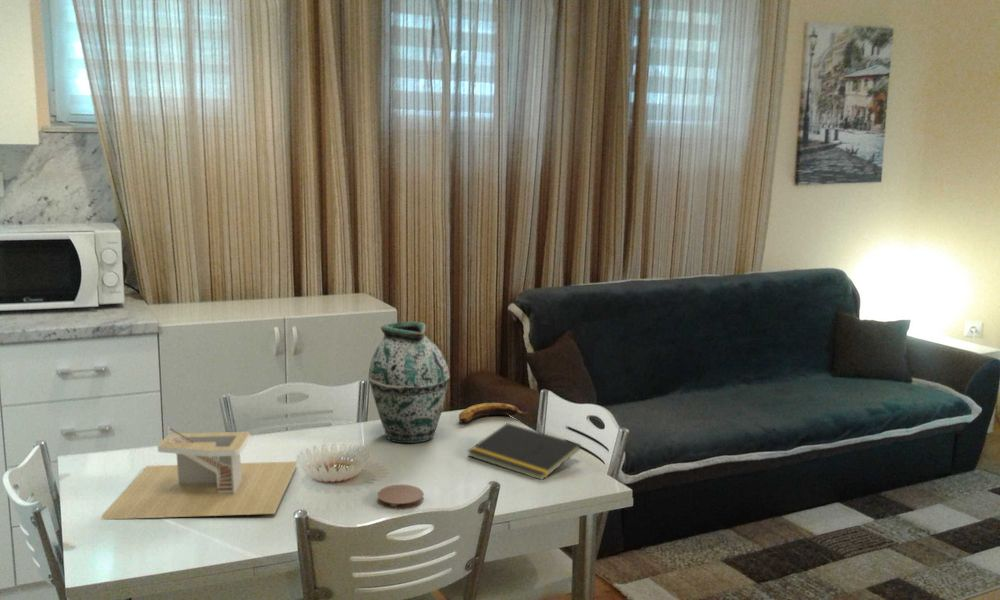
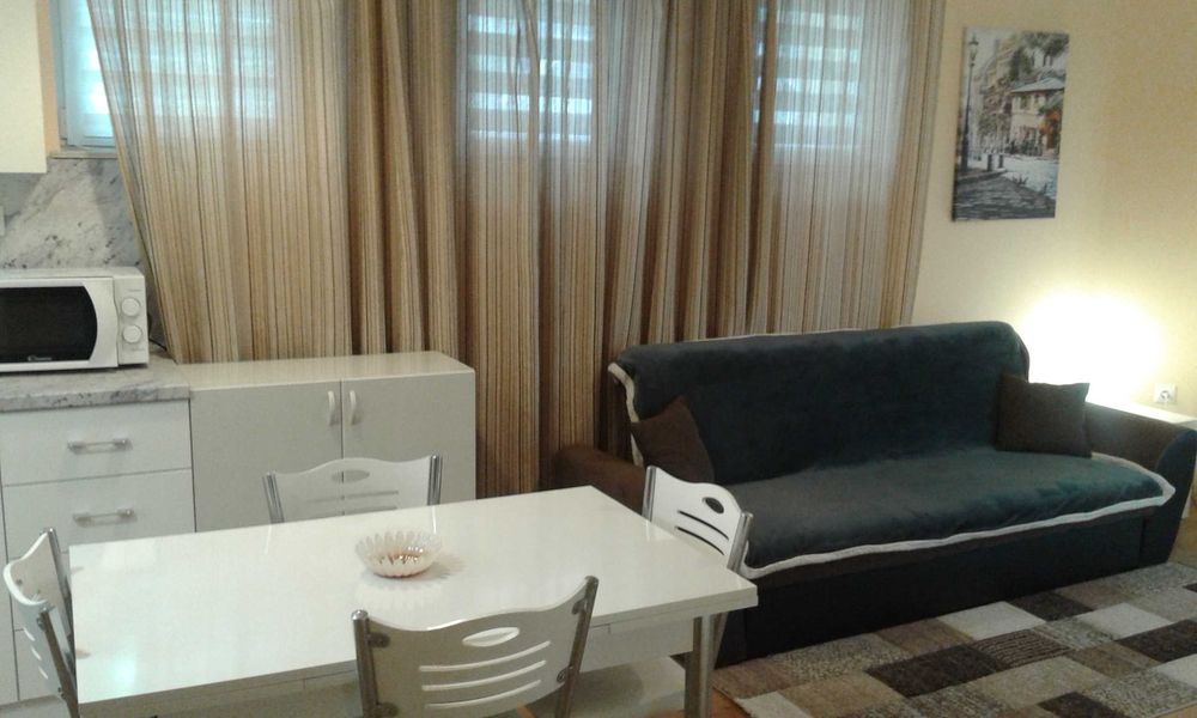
- vase (408, 381)
- notepad (523, 449)
- architectural model (205, 458)
- banana (489, 413)
- coaster (400, 496)
